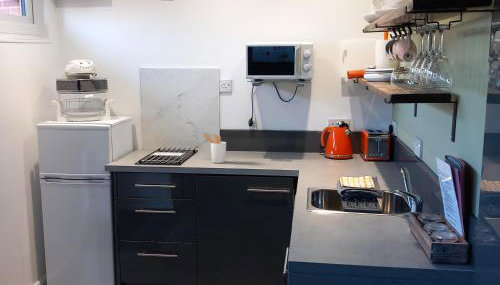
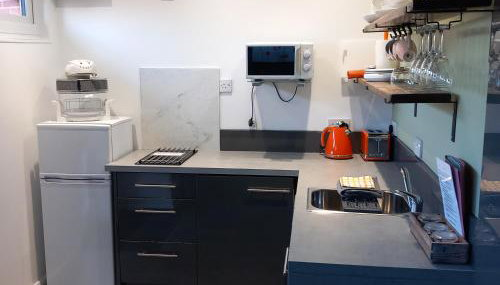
- utensil holder (214, 147)
